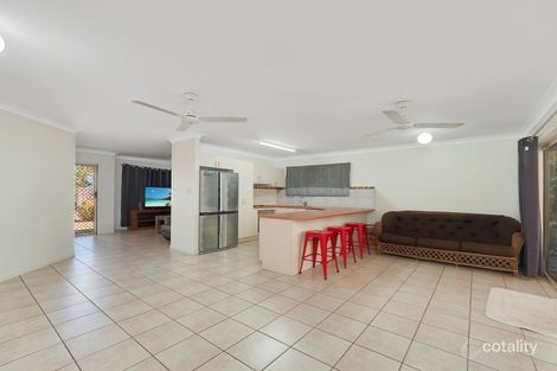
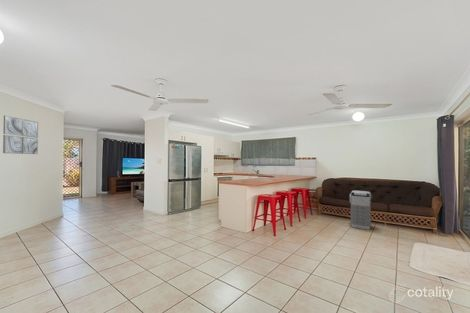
+ wall art (22, 135)
+ grenade (360, 209)
